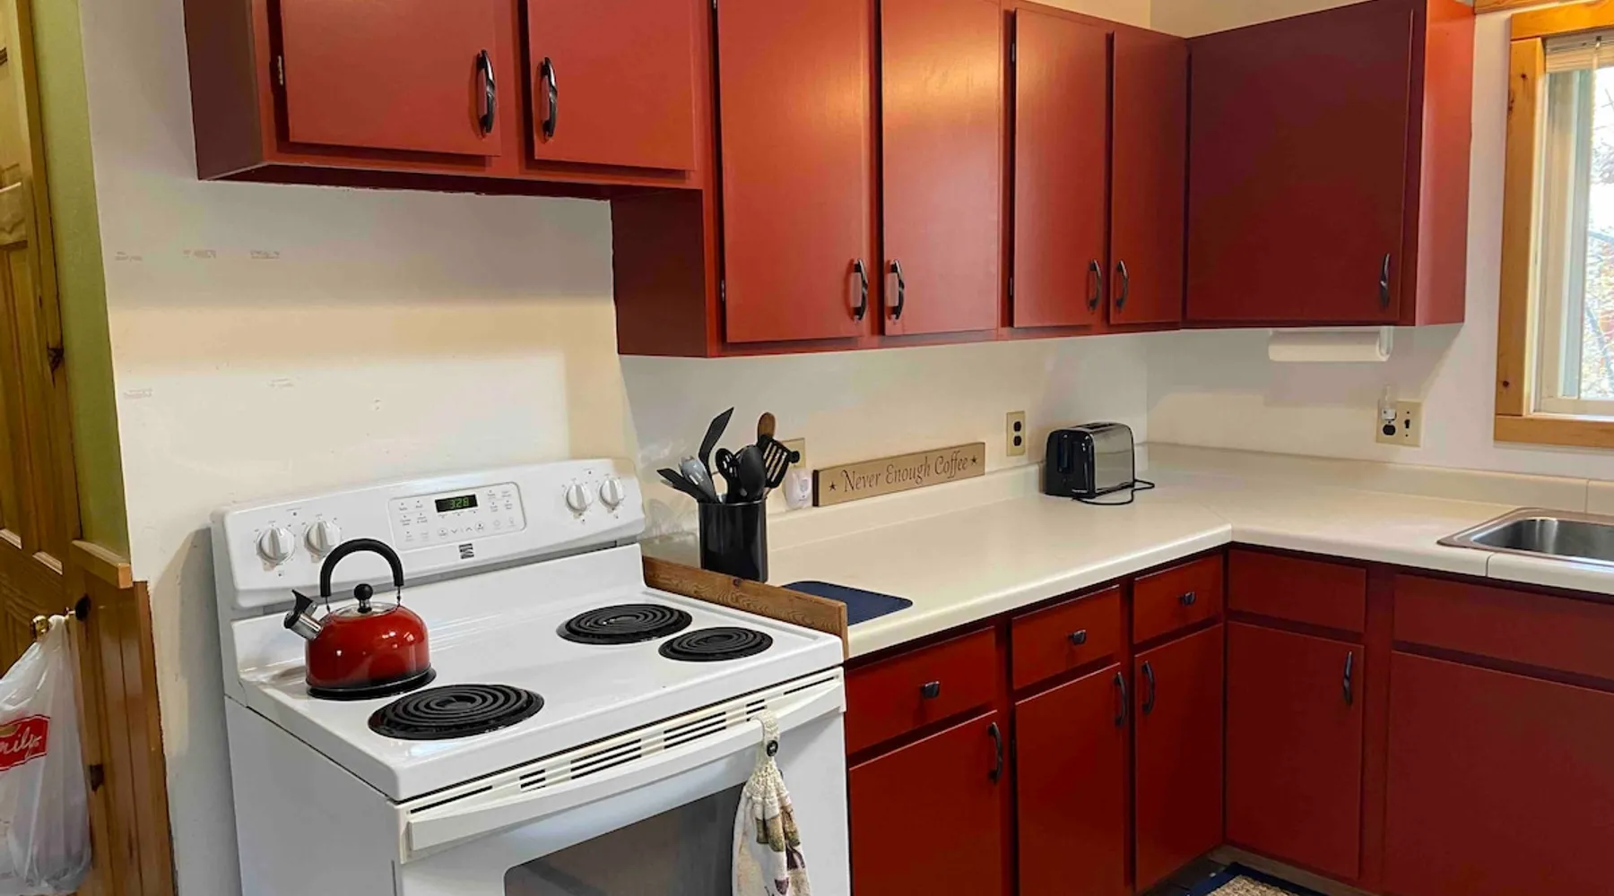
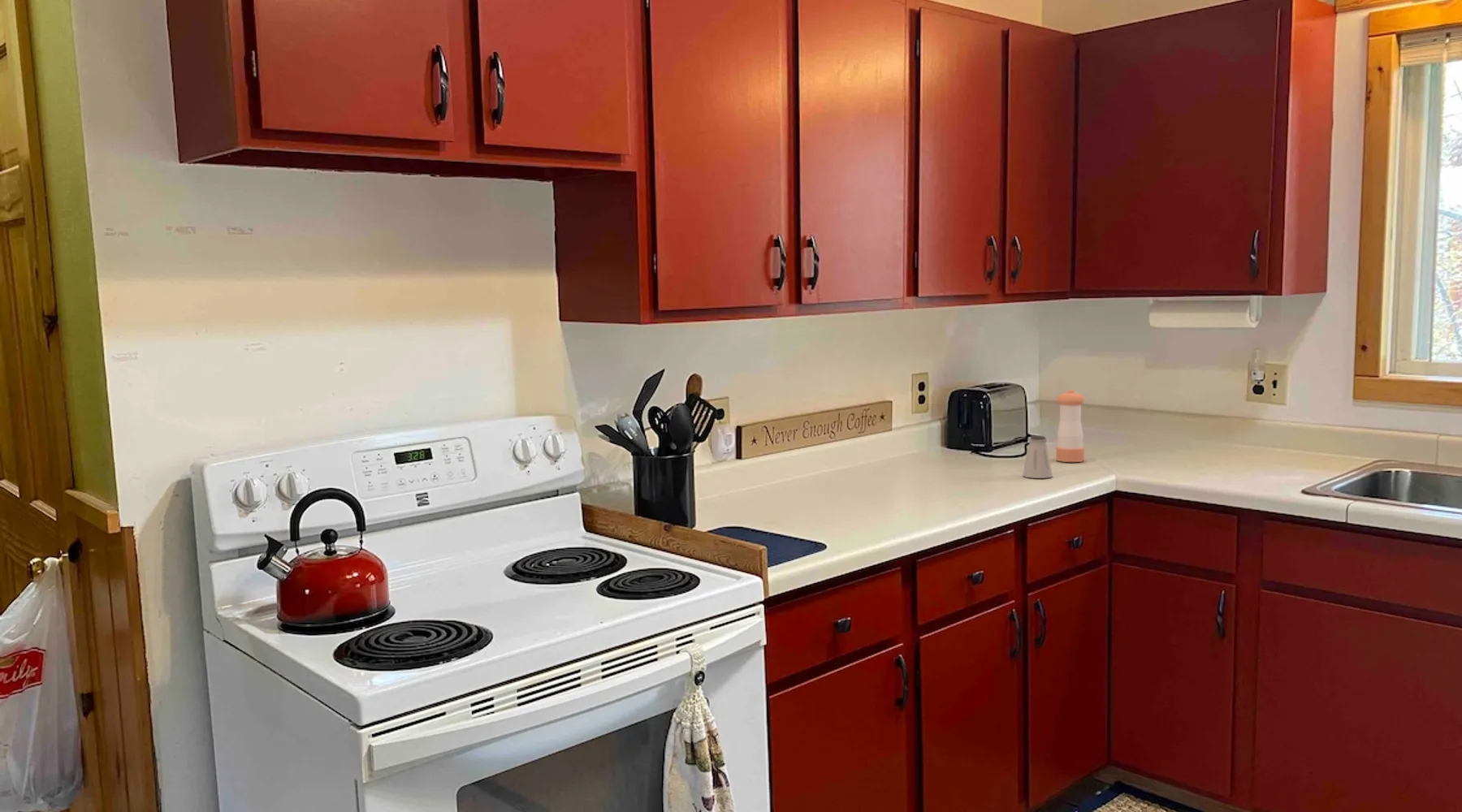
+ saltshaker (1037, 456)
+ pepper shaker (1070, 425)
